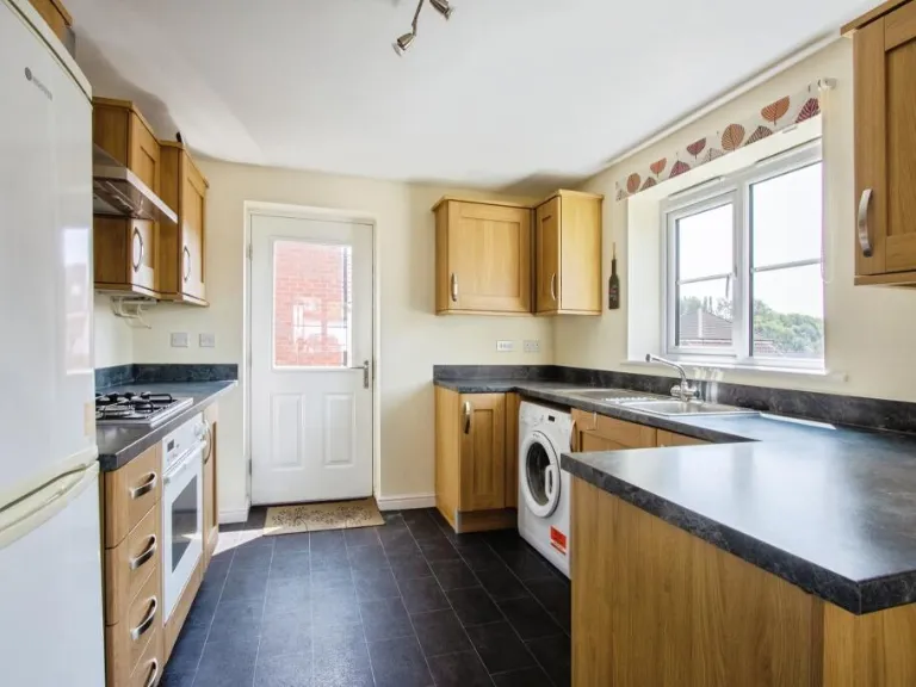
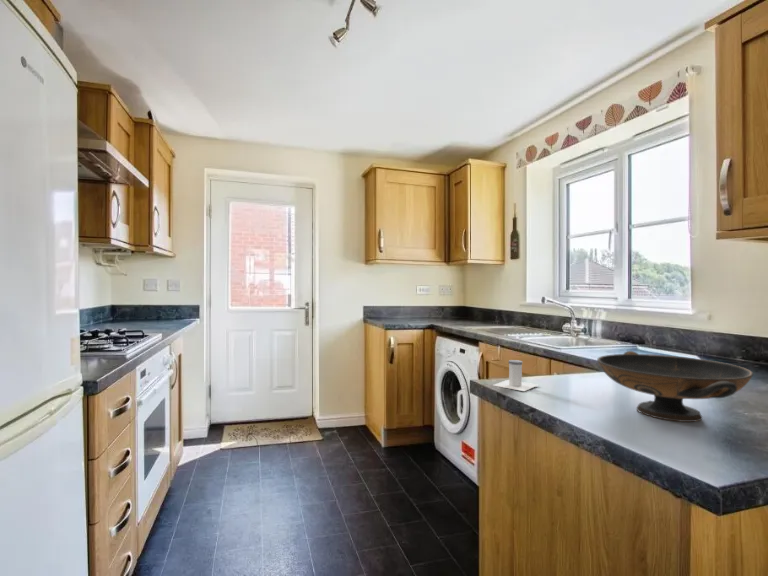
+ salt shaker (515, 373)
+ decorative bowl (668, 388)
